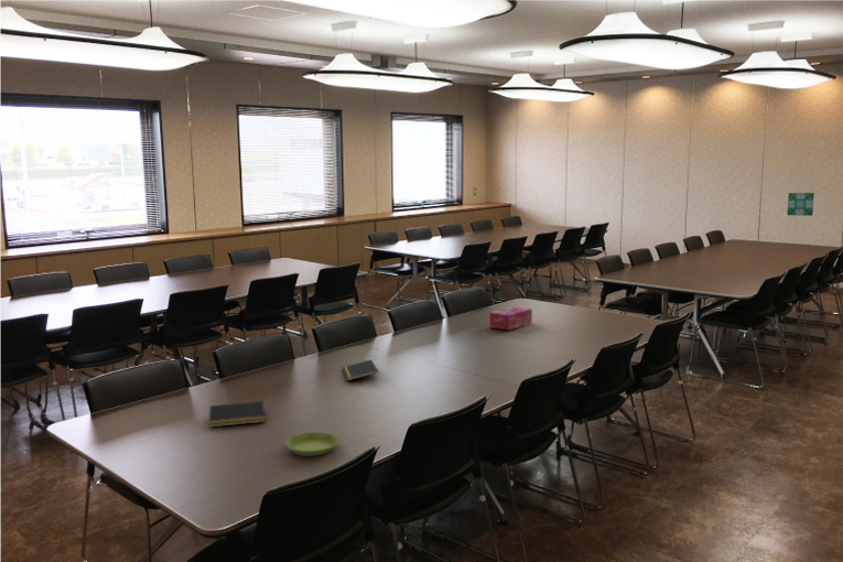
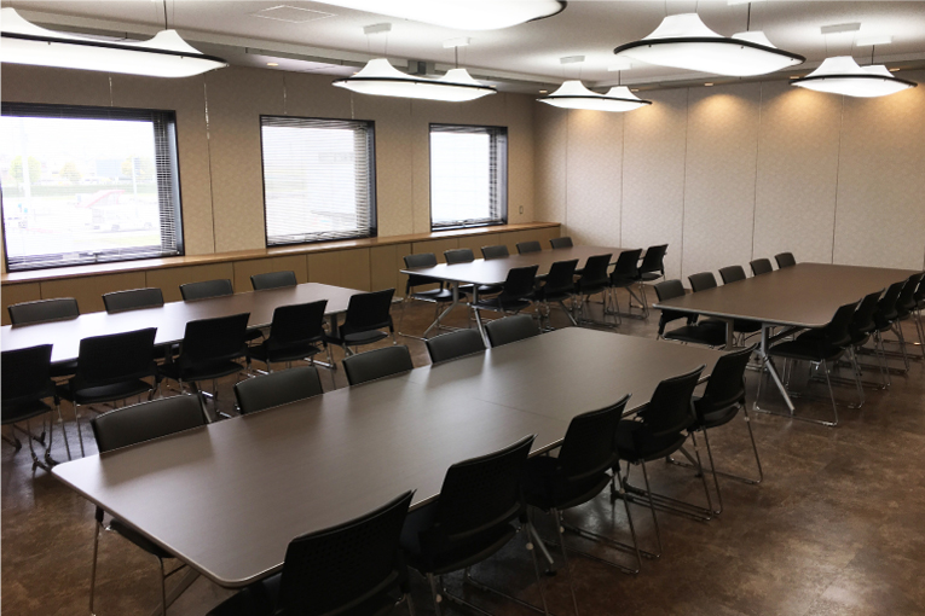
- saucer (312, 444)
- notepad (359, 369)
- notepad (237, 413)
- tissue box (510, 317)
- wall art (800, 204)
